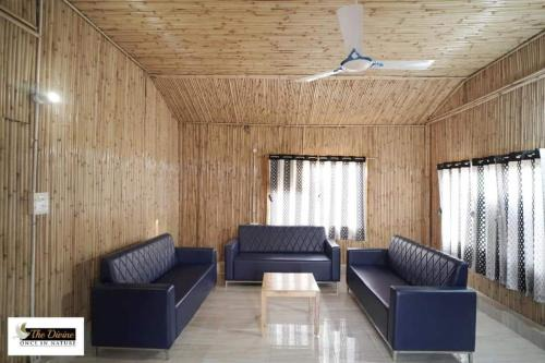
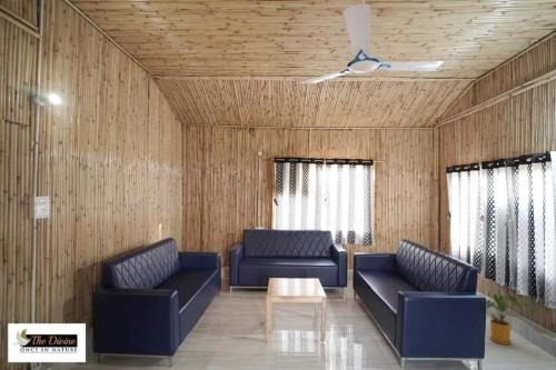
+ house plant (500, 317)
